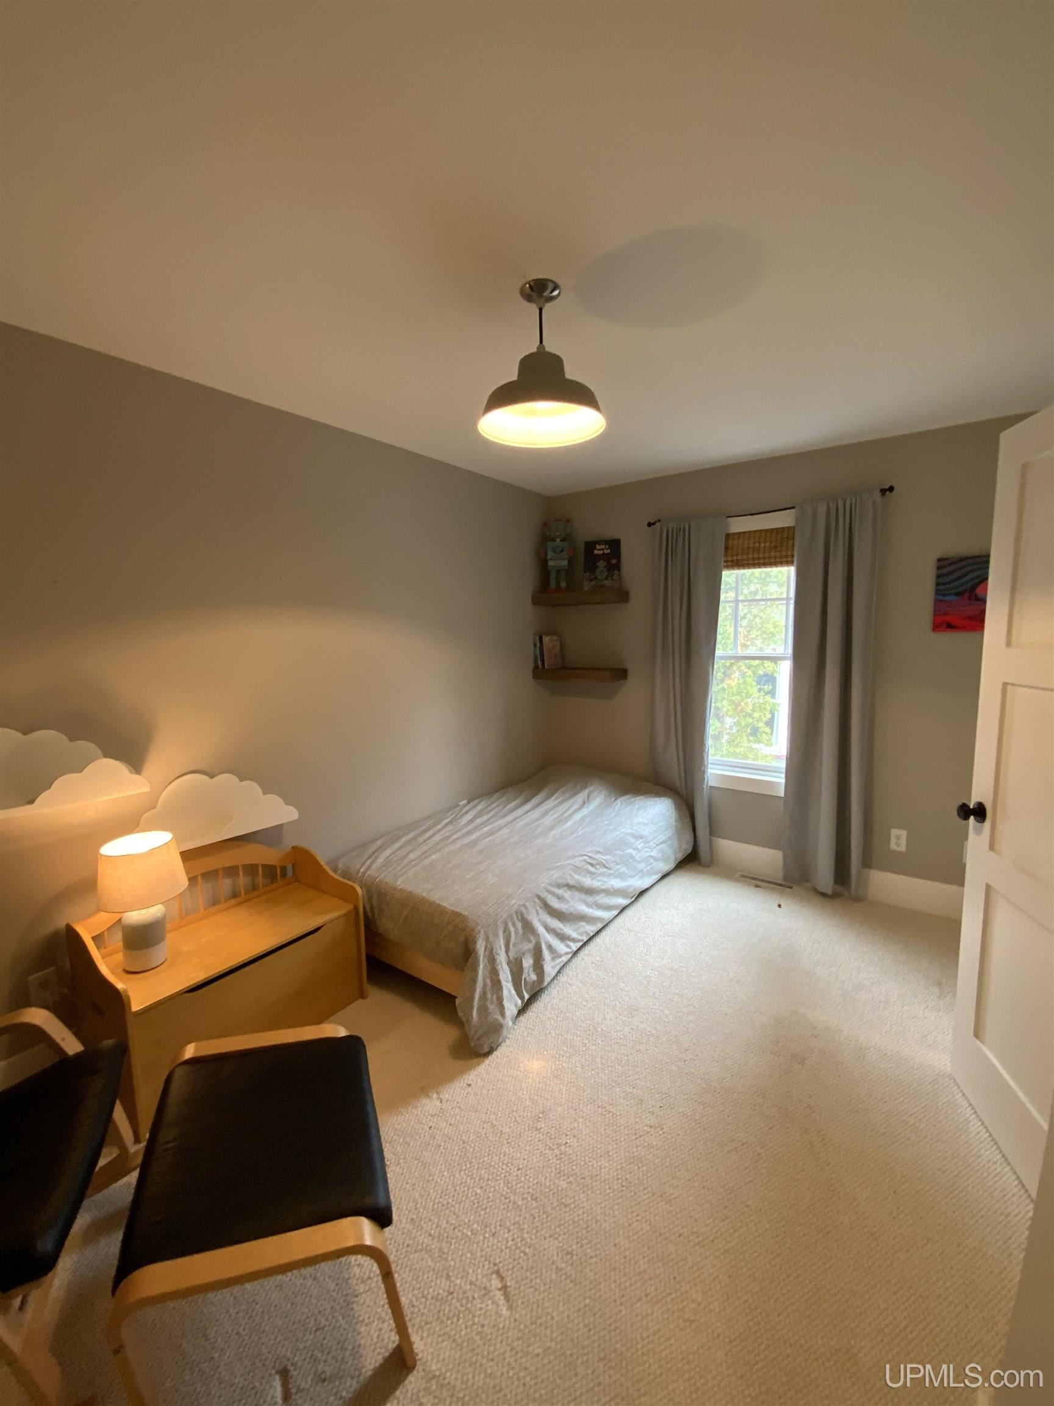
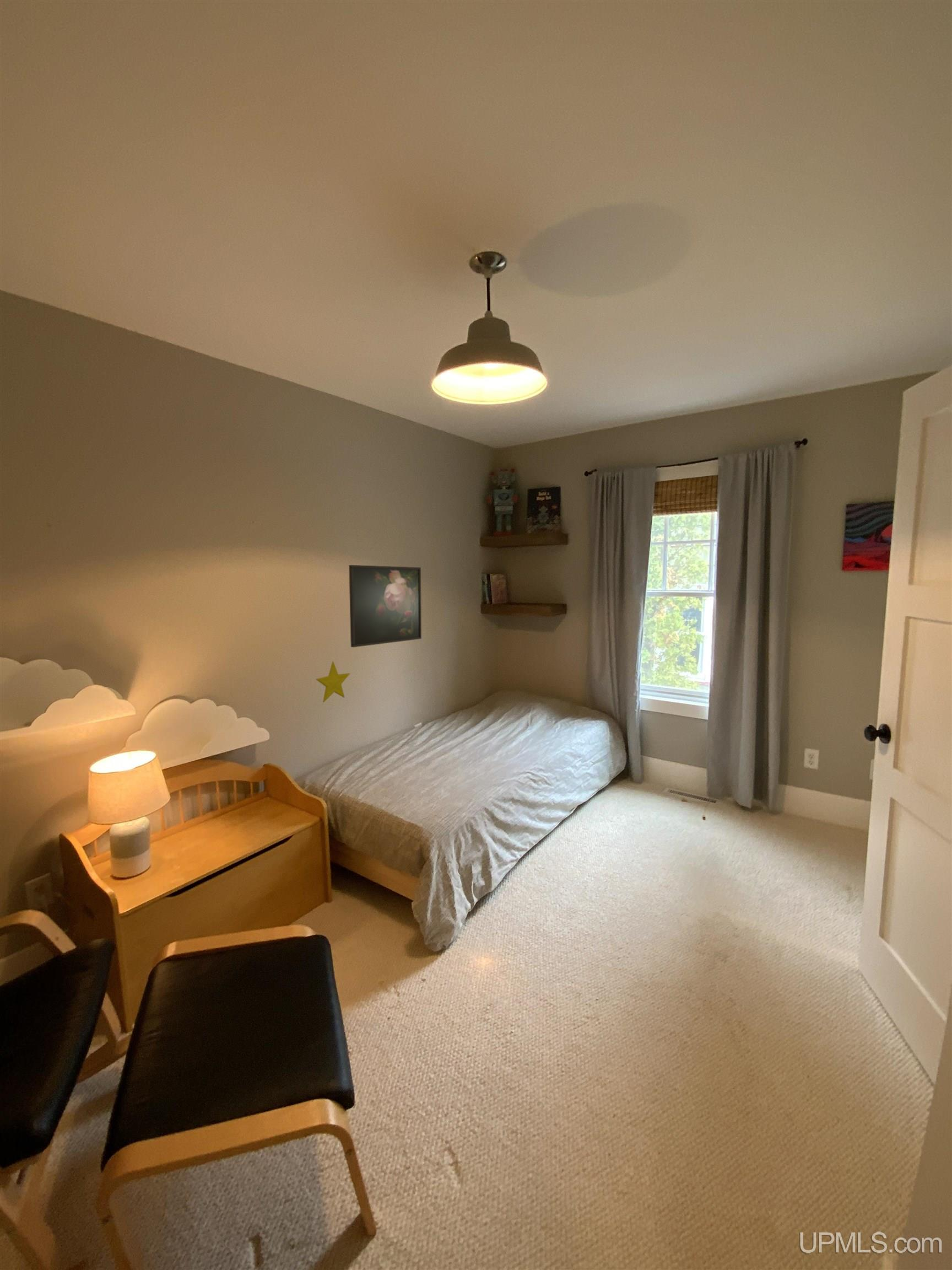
+ decorative star (334, 681)
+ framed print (388, 605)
